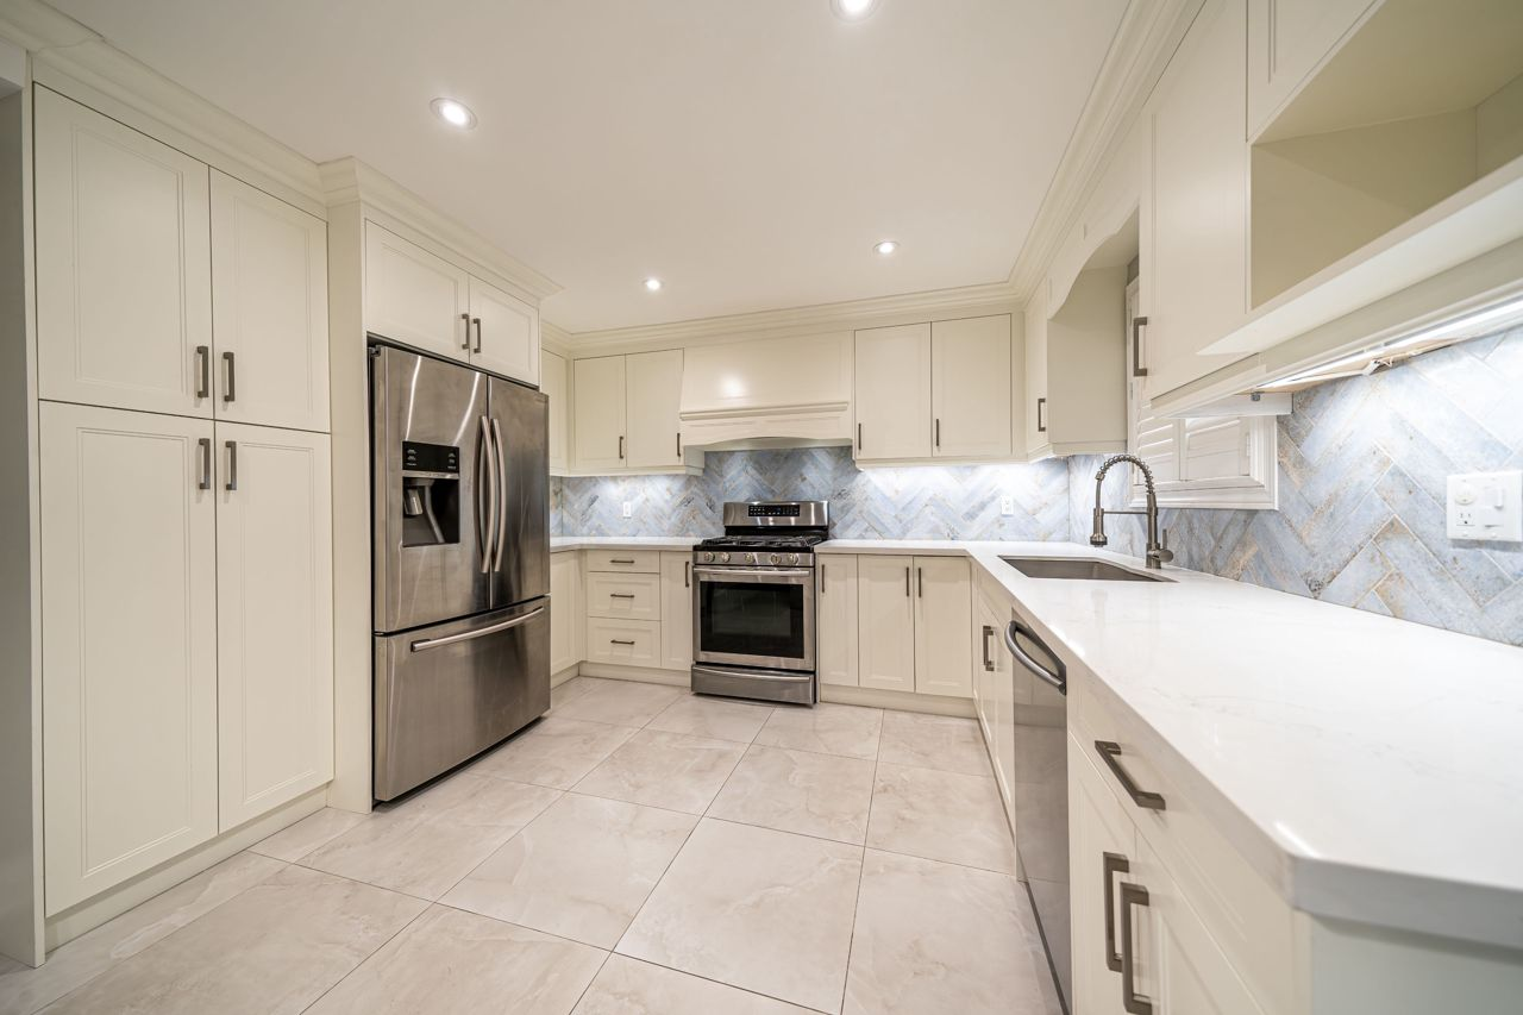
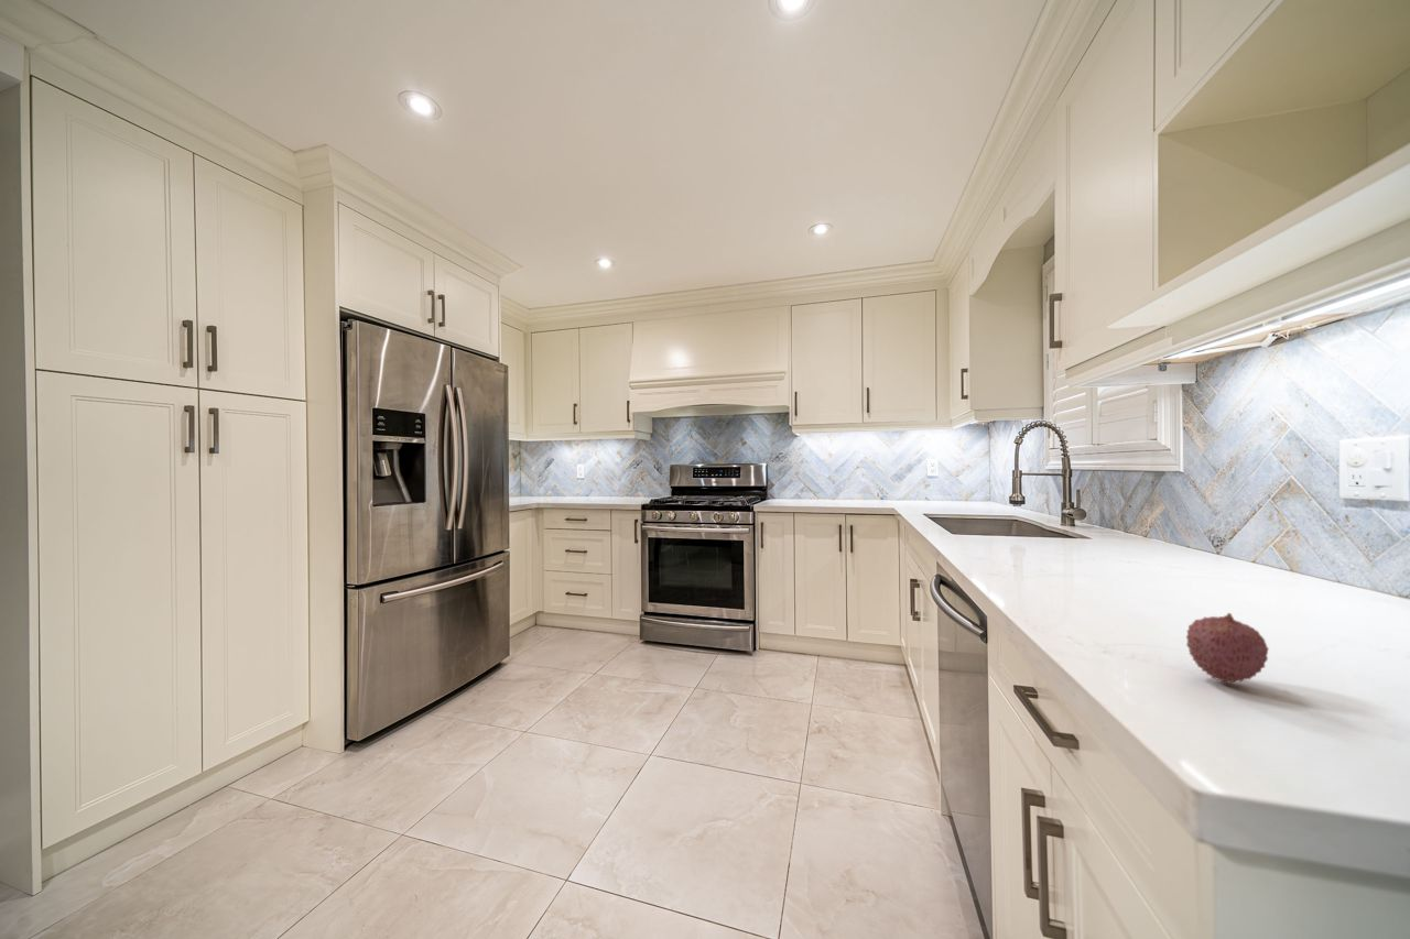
+ fruit (1225, 646)
